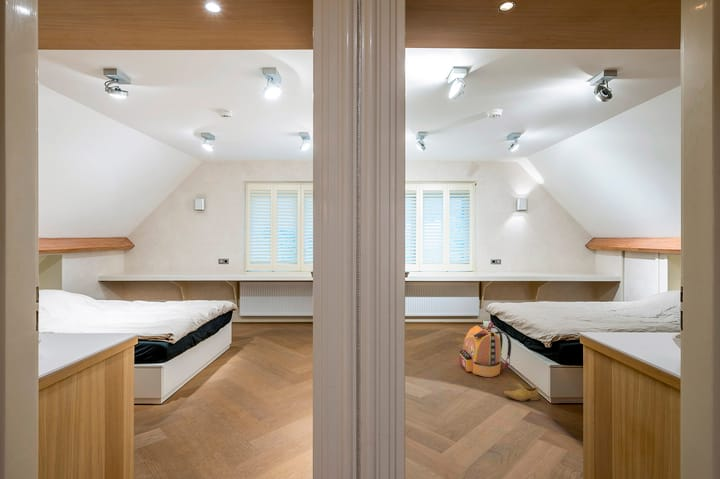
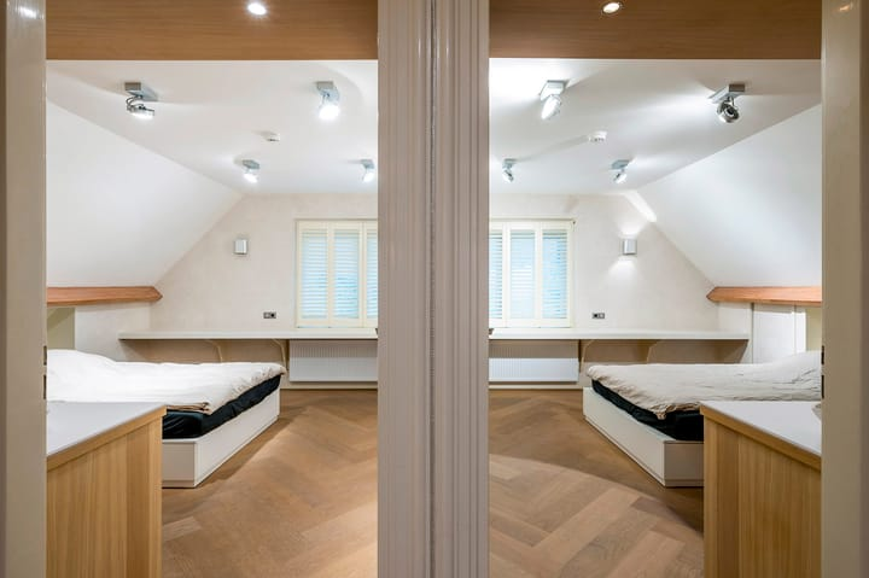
- backpack (483, 345)
- shoe (521, 392)
